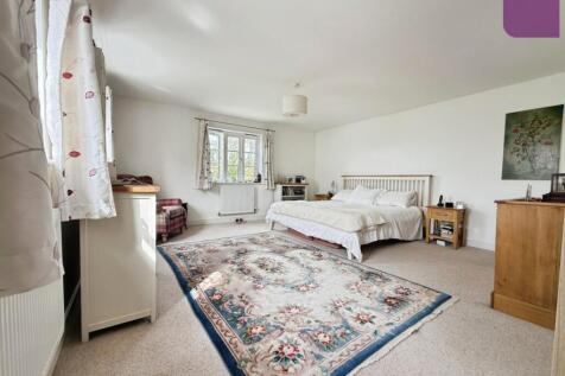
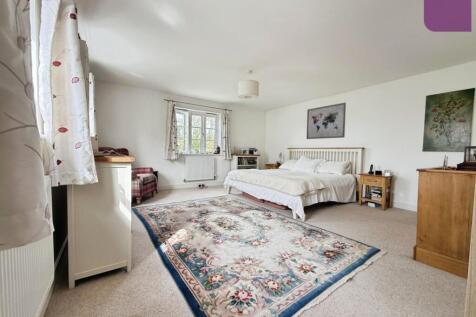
+ wall art (324, 122)
